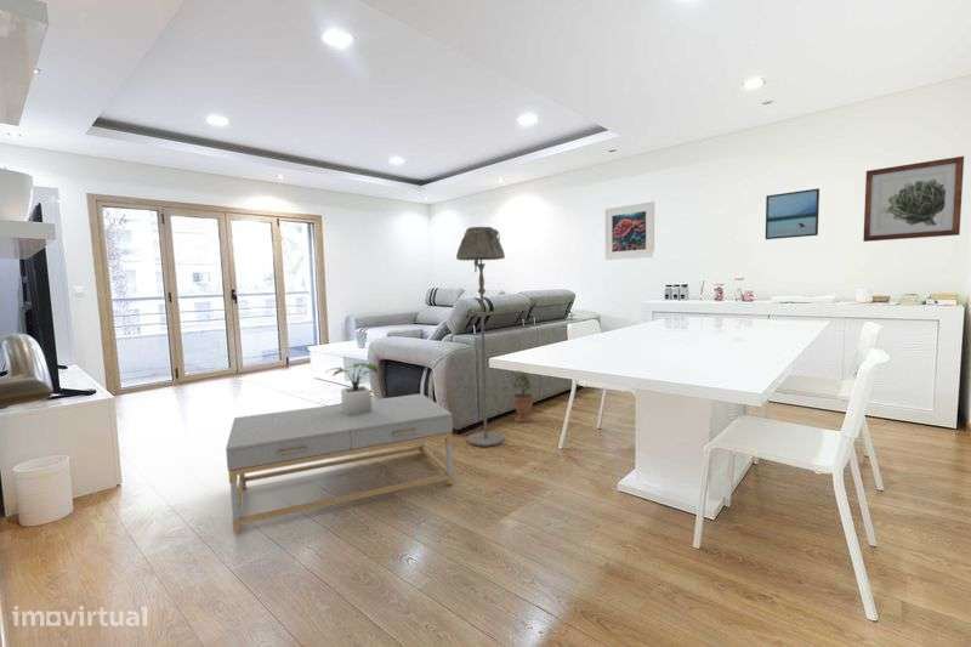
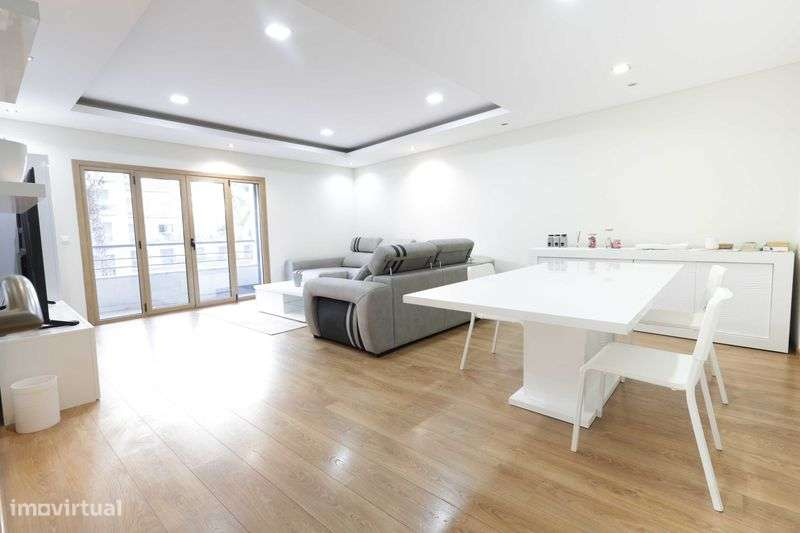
- potted plant (519, 388)
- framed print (629, 232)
- floor lamp (482, 335)
- potted plant (354, 386)
- coffee table (343, 452)
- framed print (791, 215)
- wall art (910, 202)
